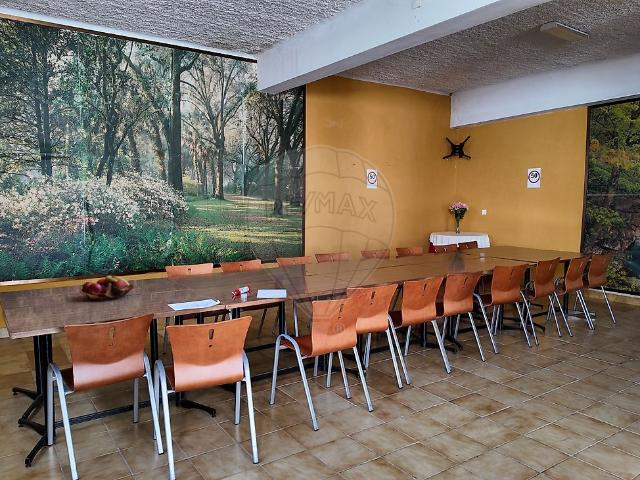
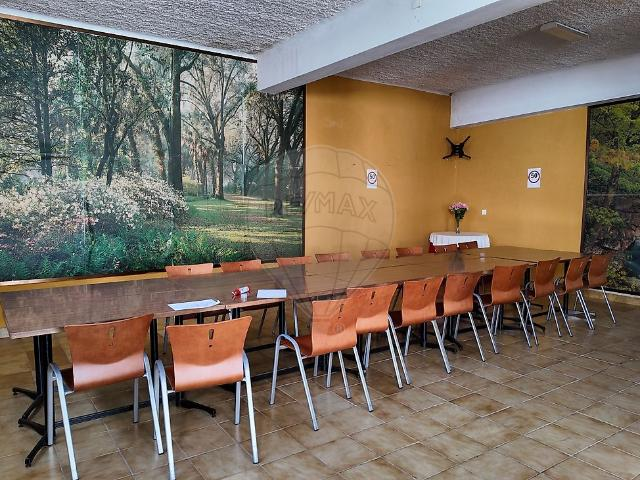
- fruit basket (108, 287)
